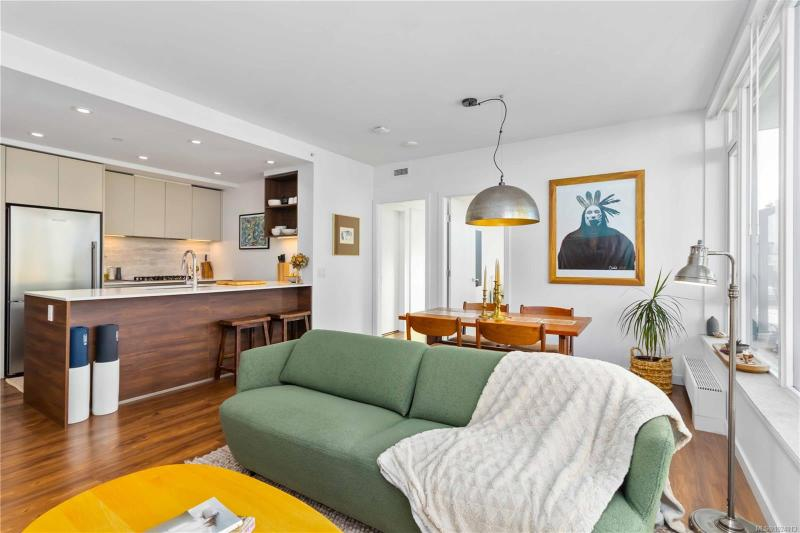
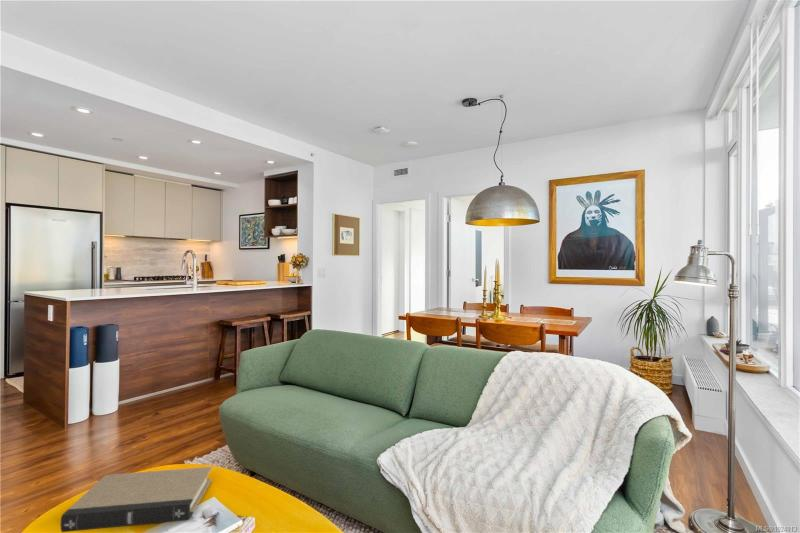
+ book (144, 496)
